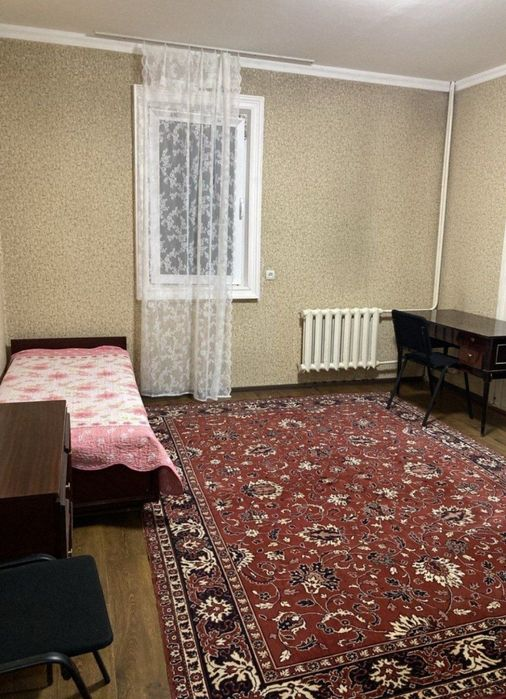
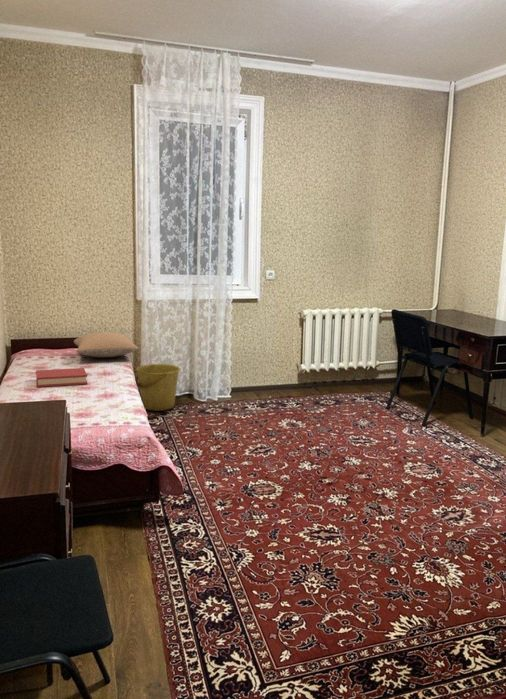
+ bucket (158, 387)
+ pillow (105, 345)
+ hardback book (61, 376)
